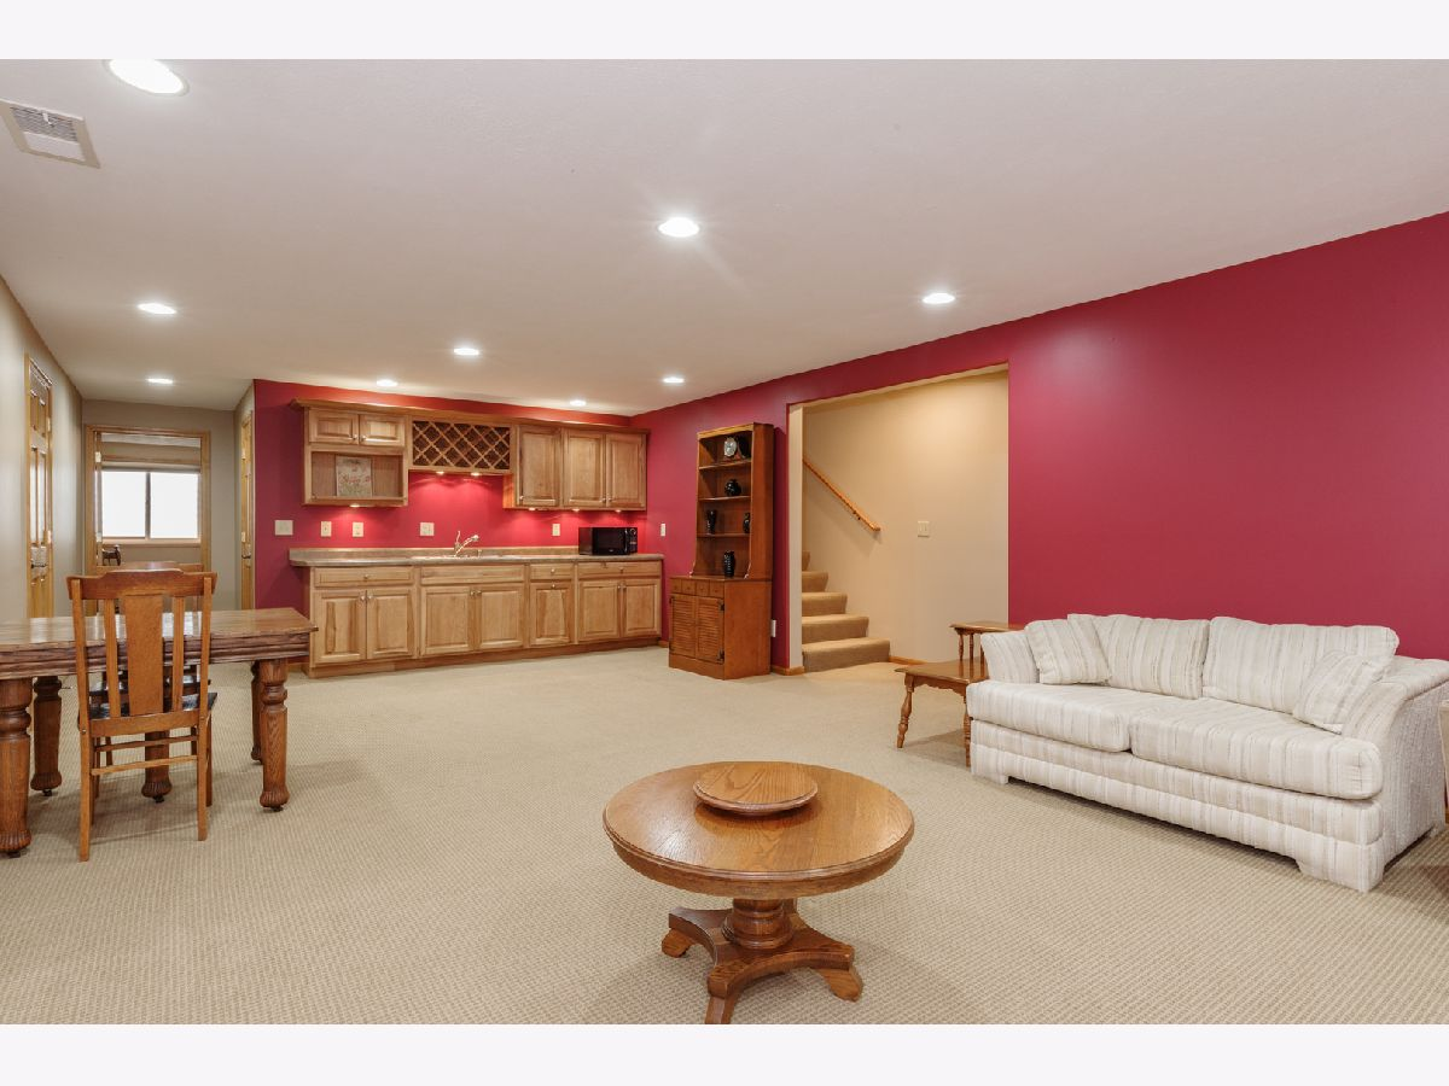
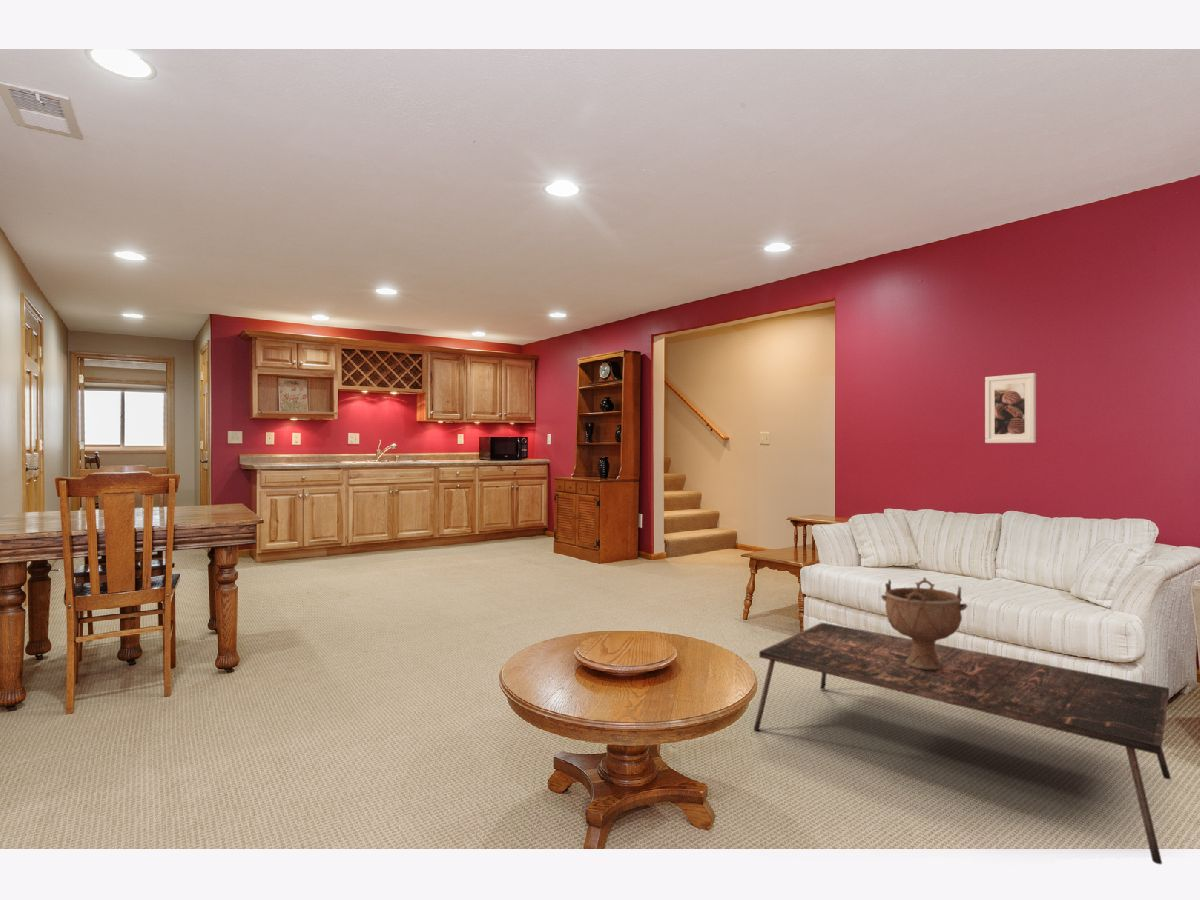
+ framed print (1009, 409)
+ coffee table (948, 703)
+ decorative bowl (922, 623)
